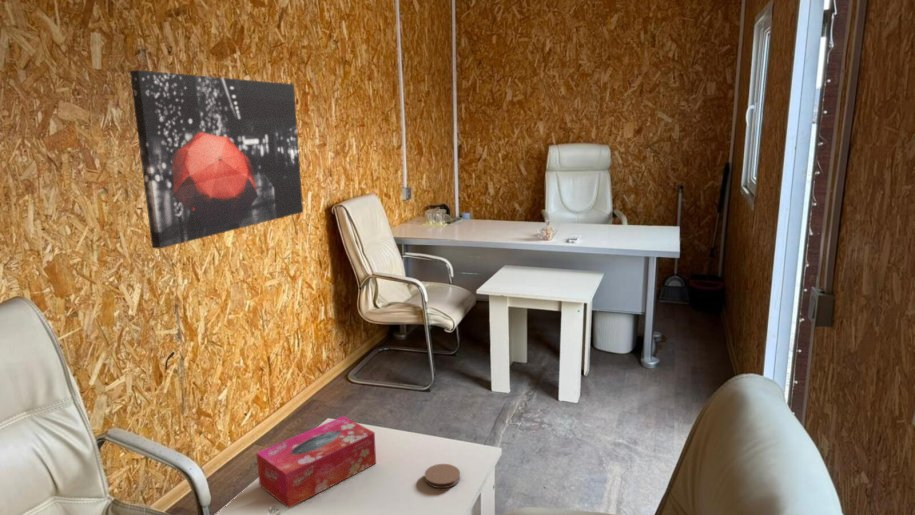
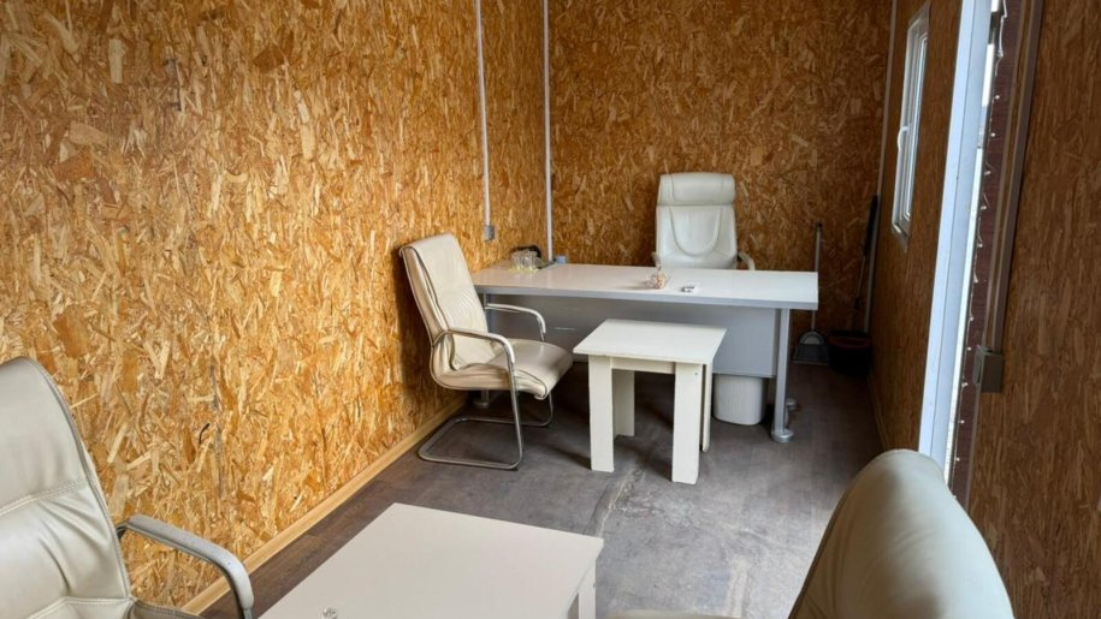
- coaster (442, 475)
- wall art (232, 154)
- tissue box (318, 458)
